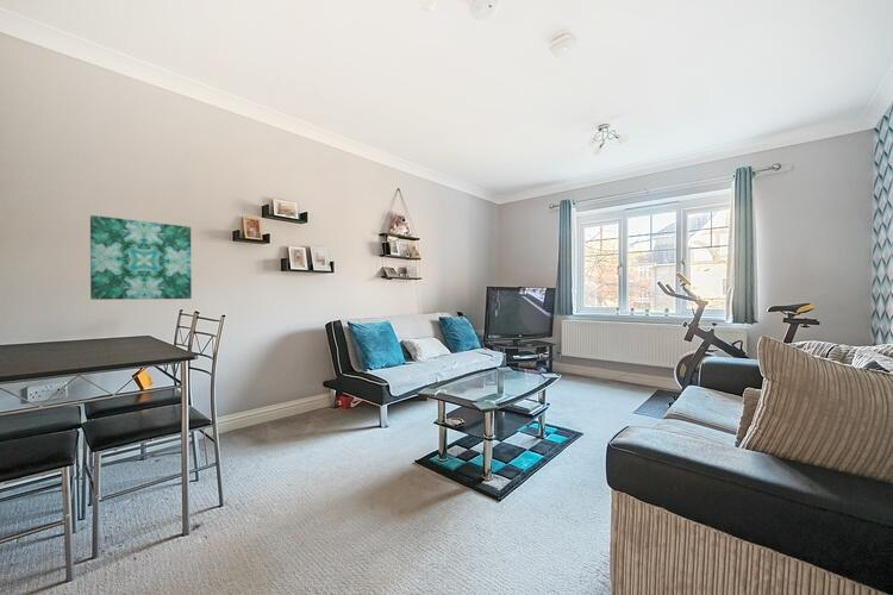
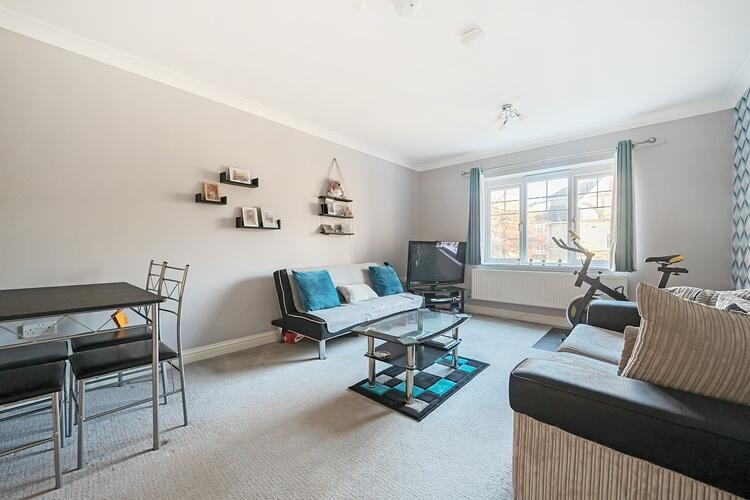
- wall art (144, 259)
